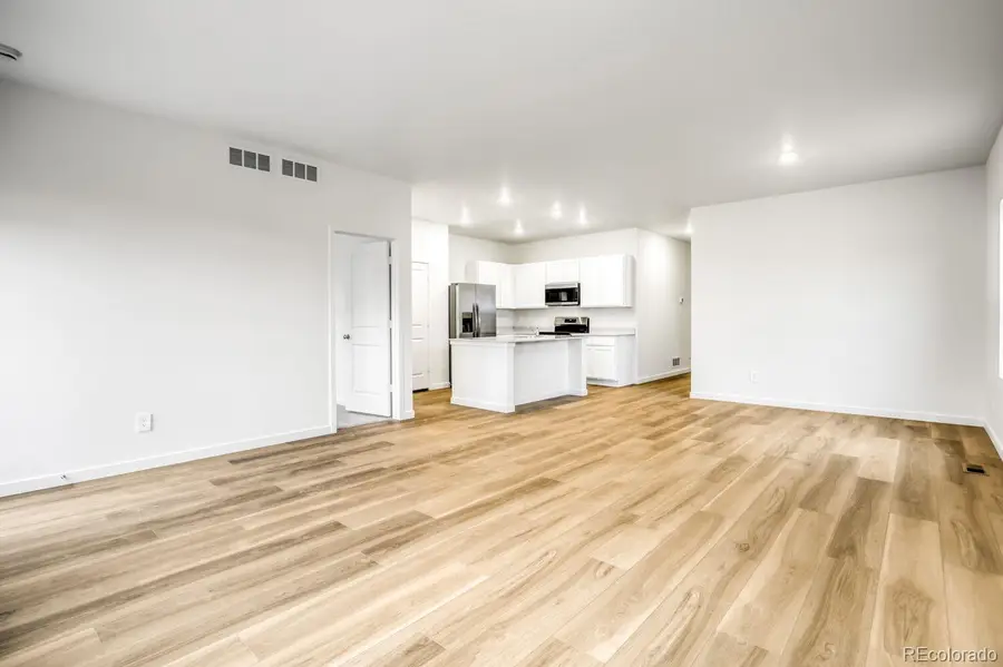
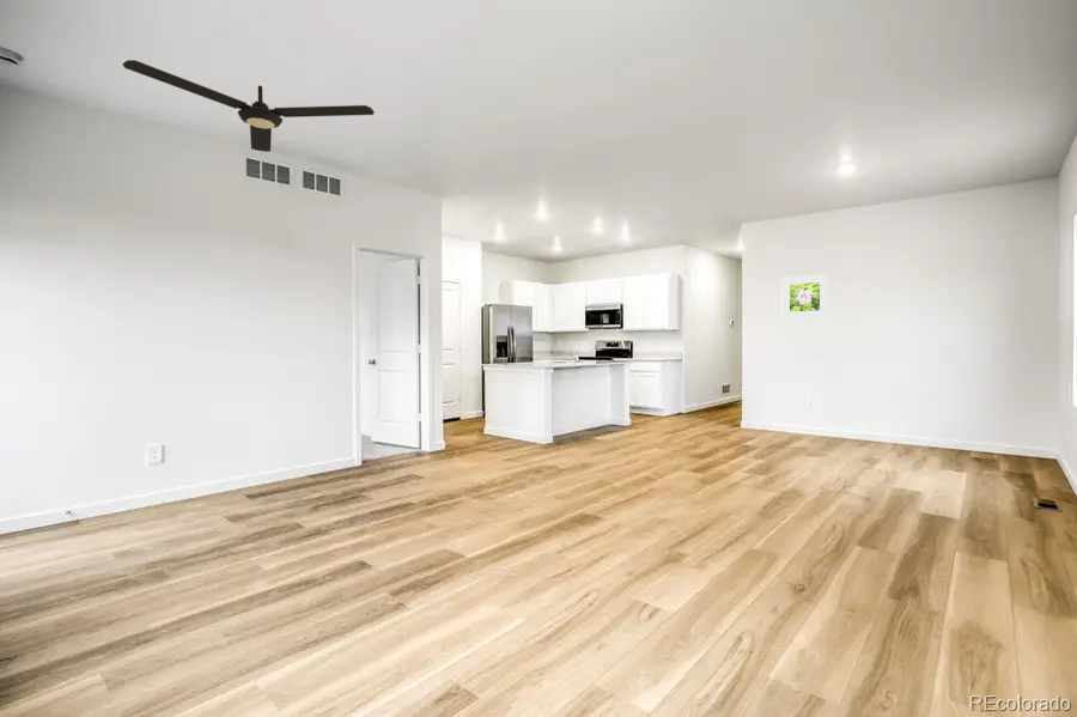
+ ceiling fan (260, 115)
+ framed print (804, 297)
